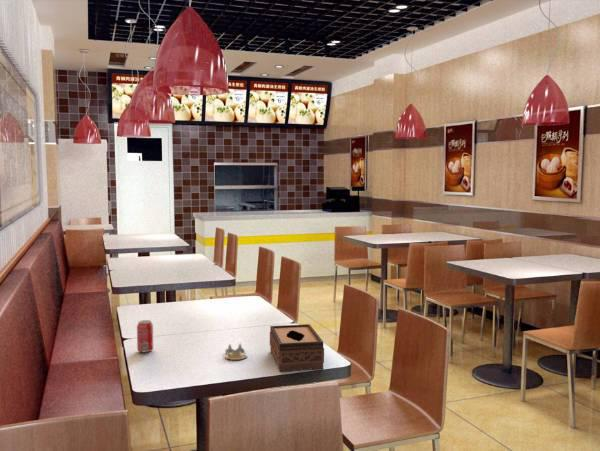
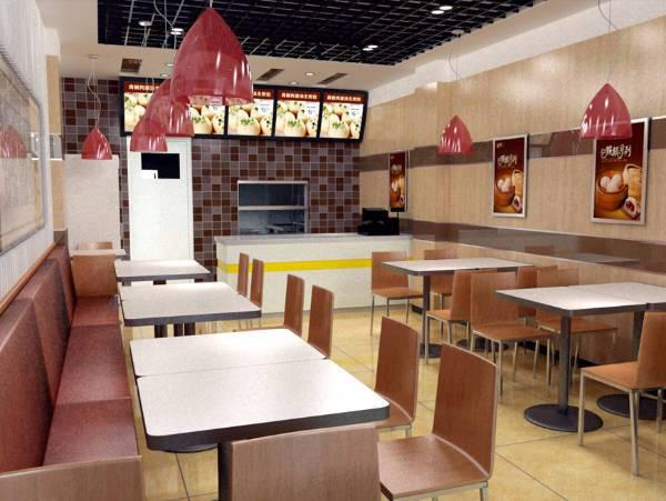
- salt and pepper shaker set (235, 351)
- tissue box (295, 346)
- beverage can (145, 336)
